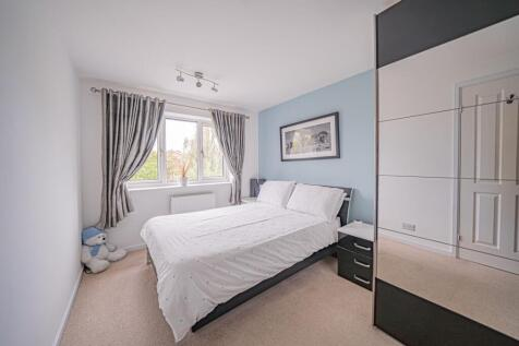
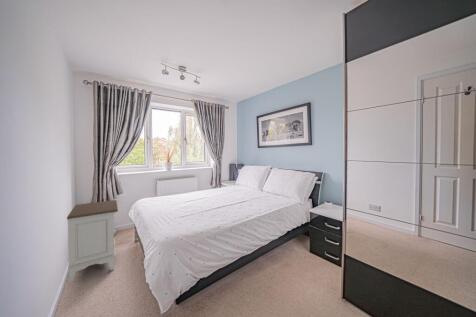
+ nightstand (96, 235)
